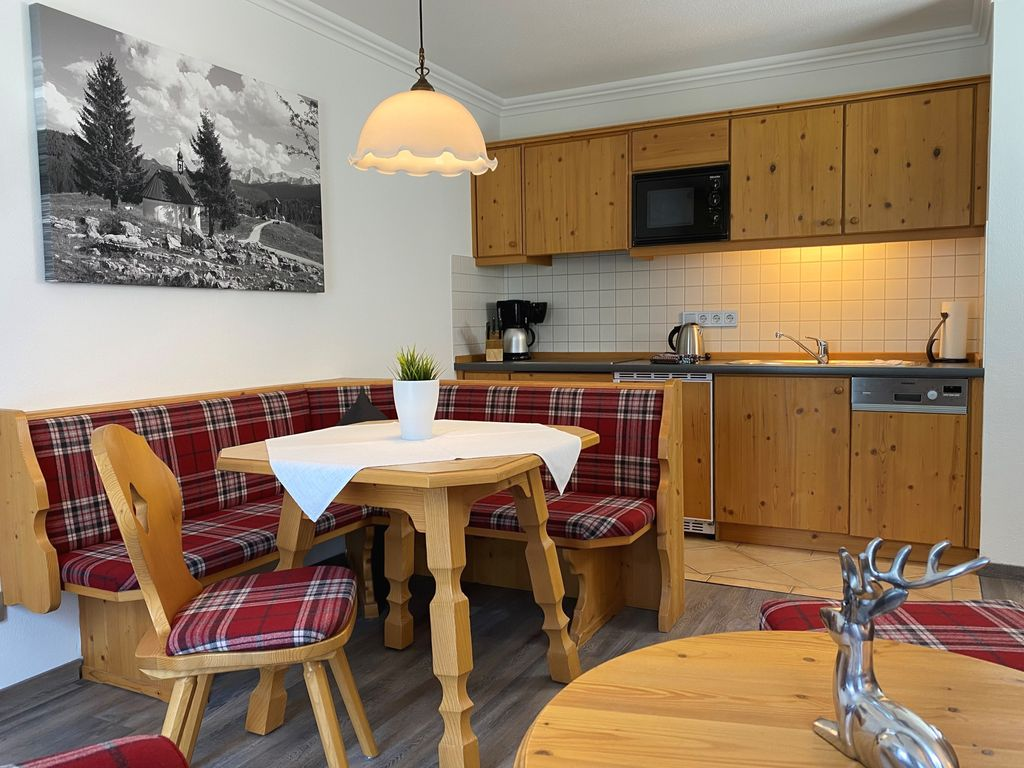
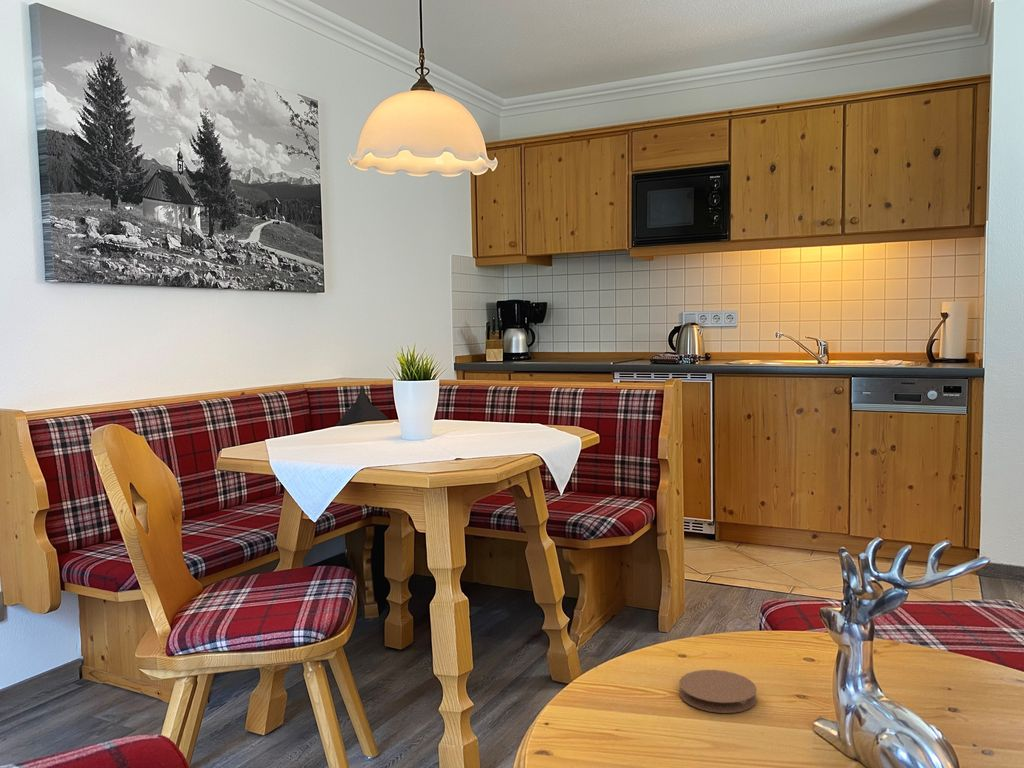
+ coaster (717, 690)
